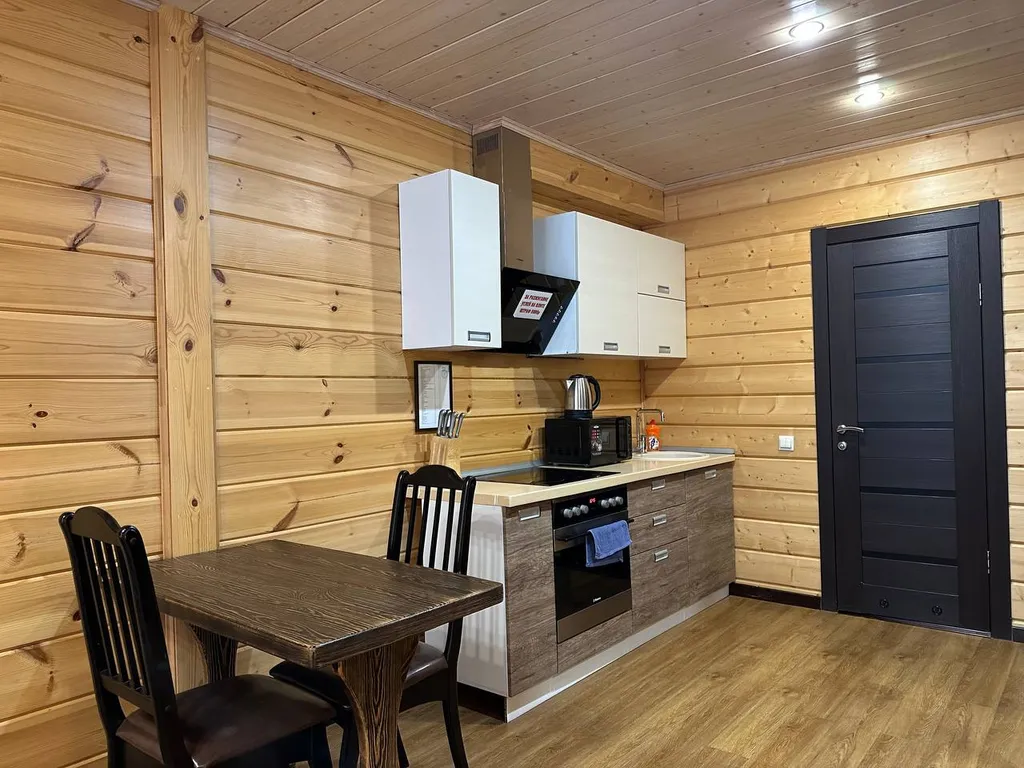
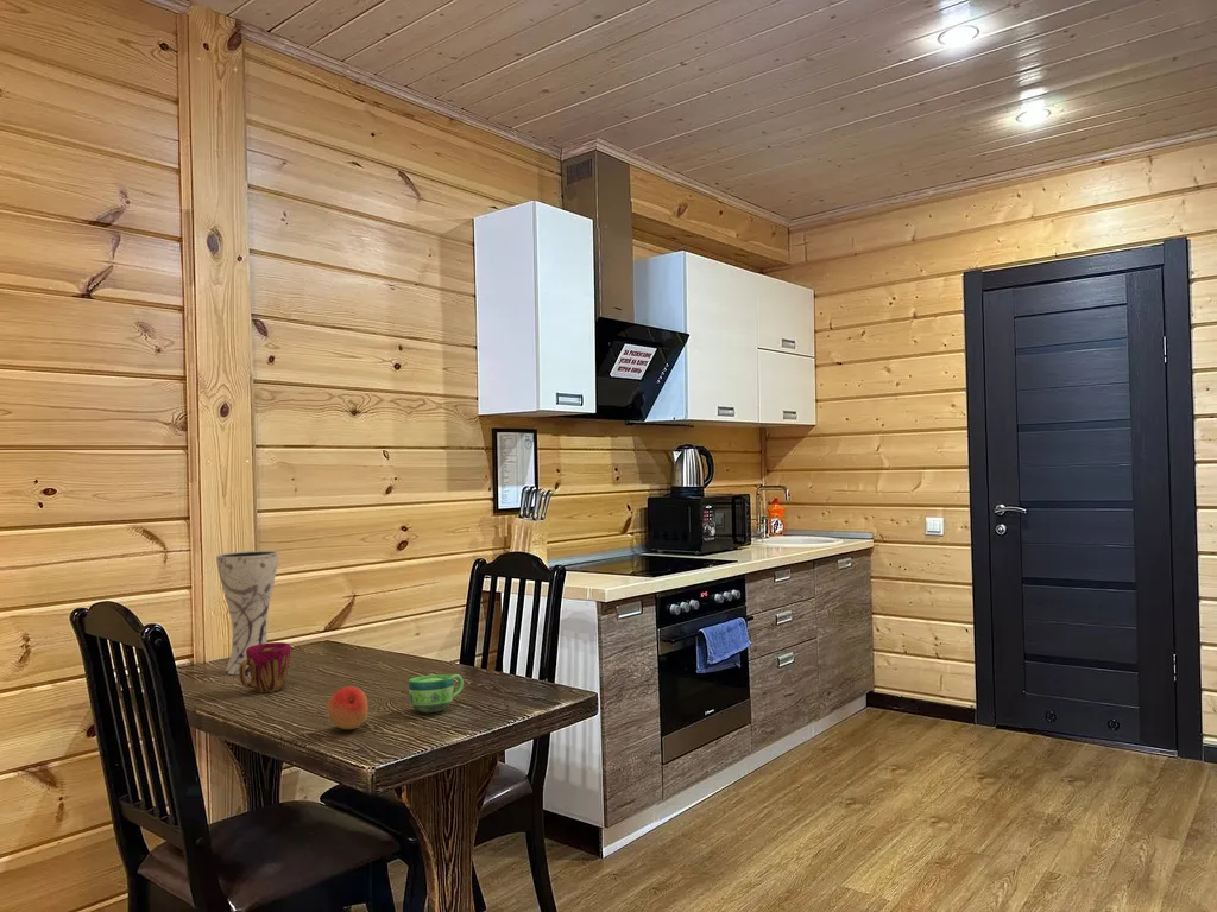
+ fruit (348, 708)
+ vase (248, 610)
+ cup (436, 691)
+ cup (264, 669)
